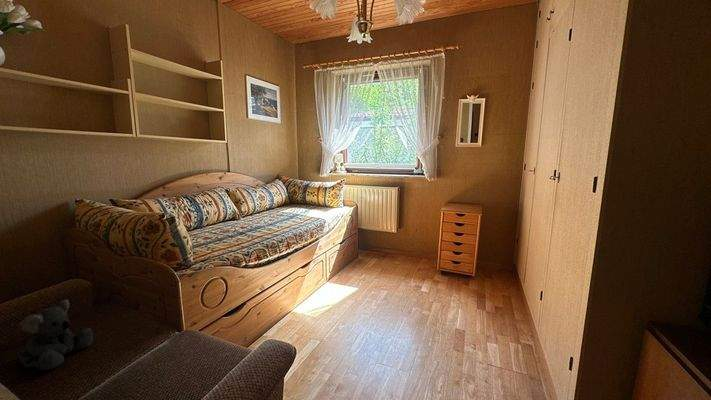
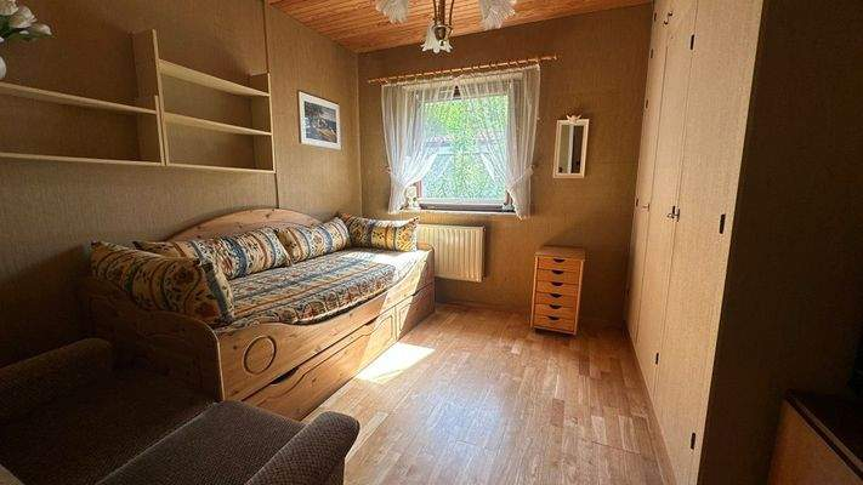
- koala plush (49, 331)
